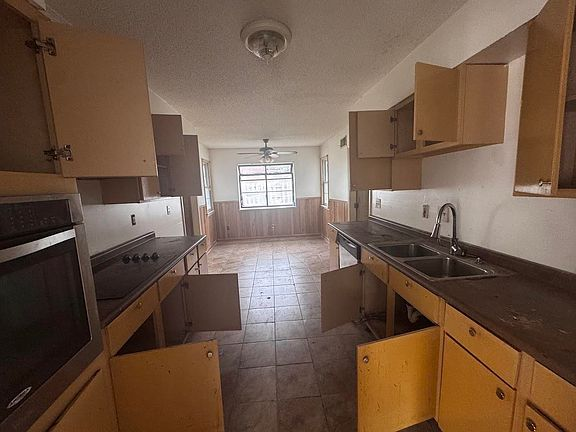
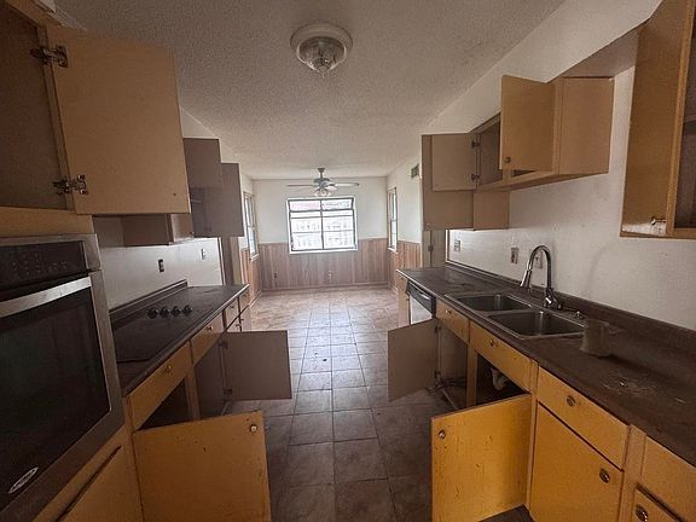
+ mug (597, 338)
